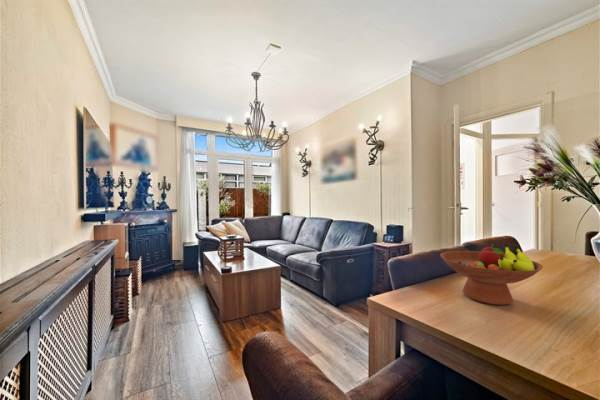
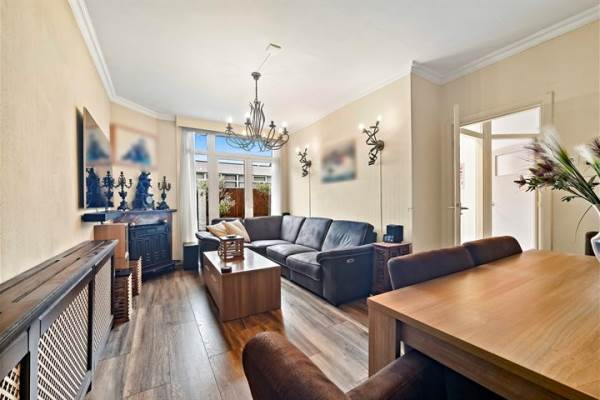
- fruit bowl (486, 270)
